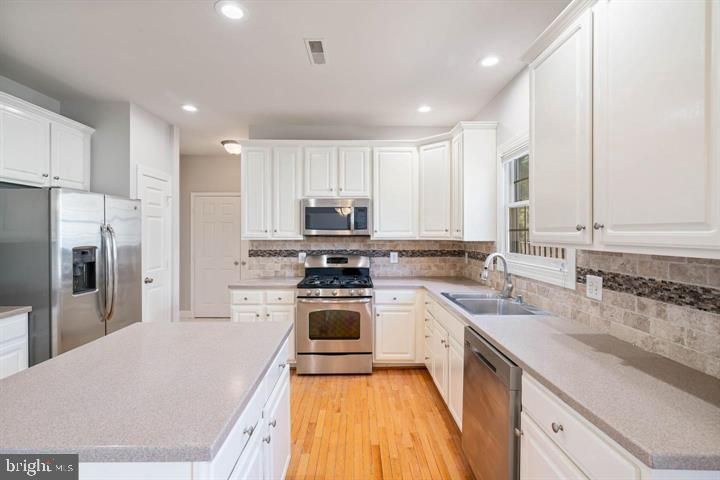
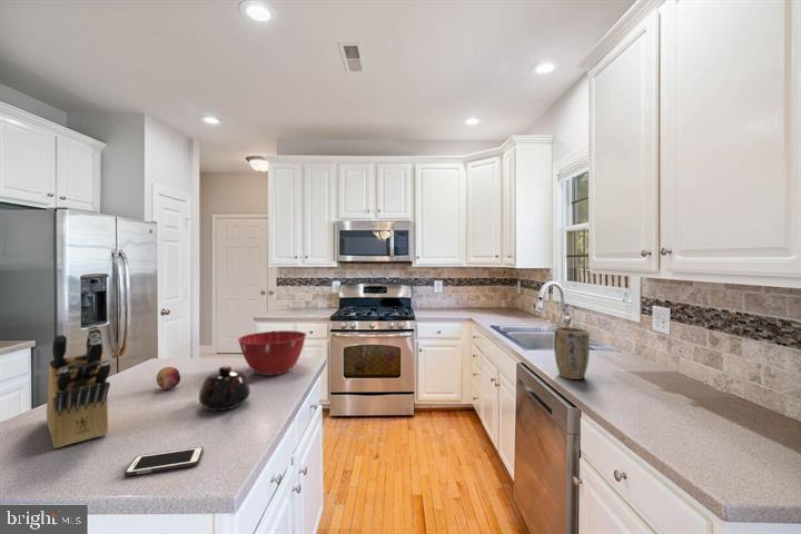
+ fruit (168, 377)
+ mixing bowl (273, 353)
+ teapot (225, 386)
+ cell phone (166, 461)
+ knife block (77, 377)
+ plant pot (571, 353)
